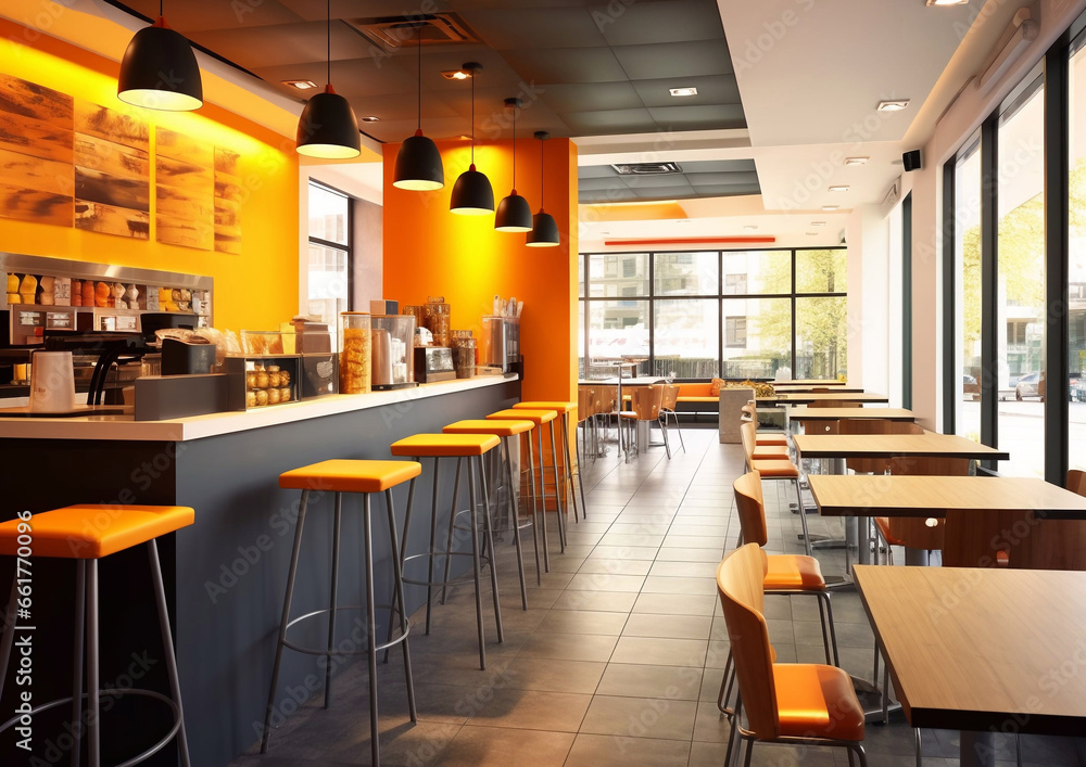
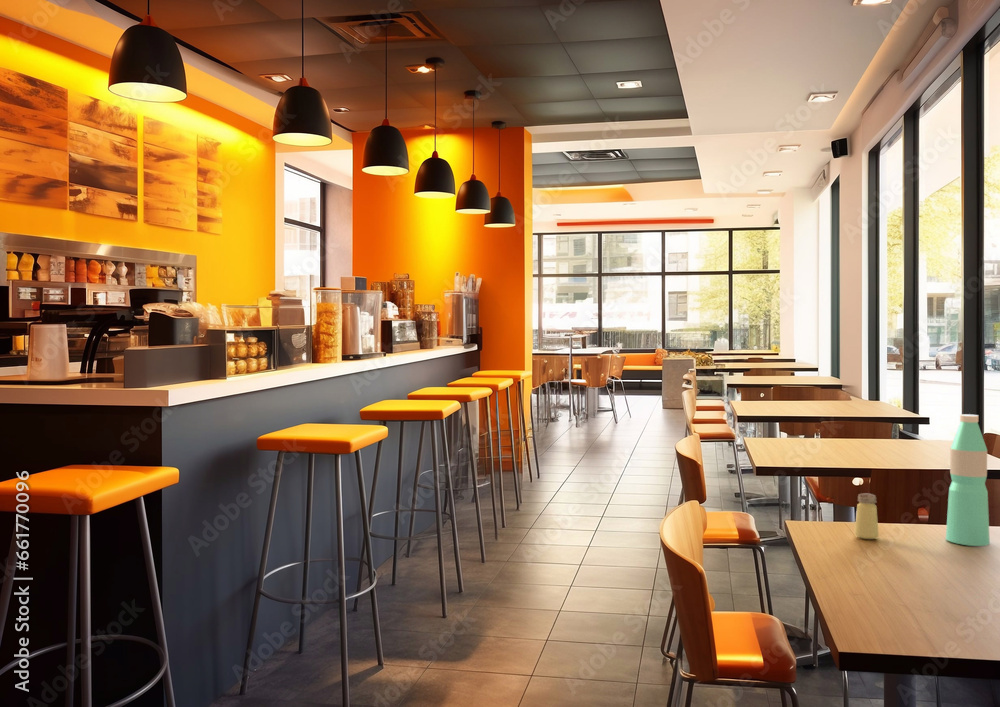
+ saltshaker (866, 515)
+ water bottle (968, 478)
